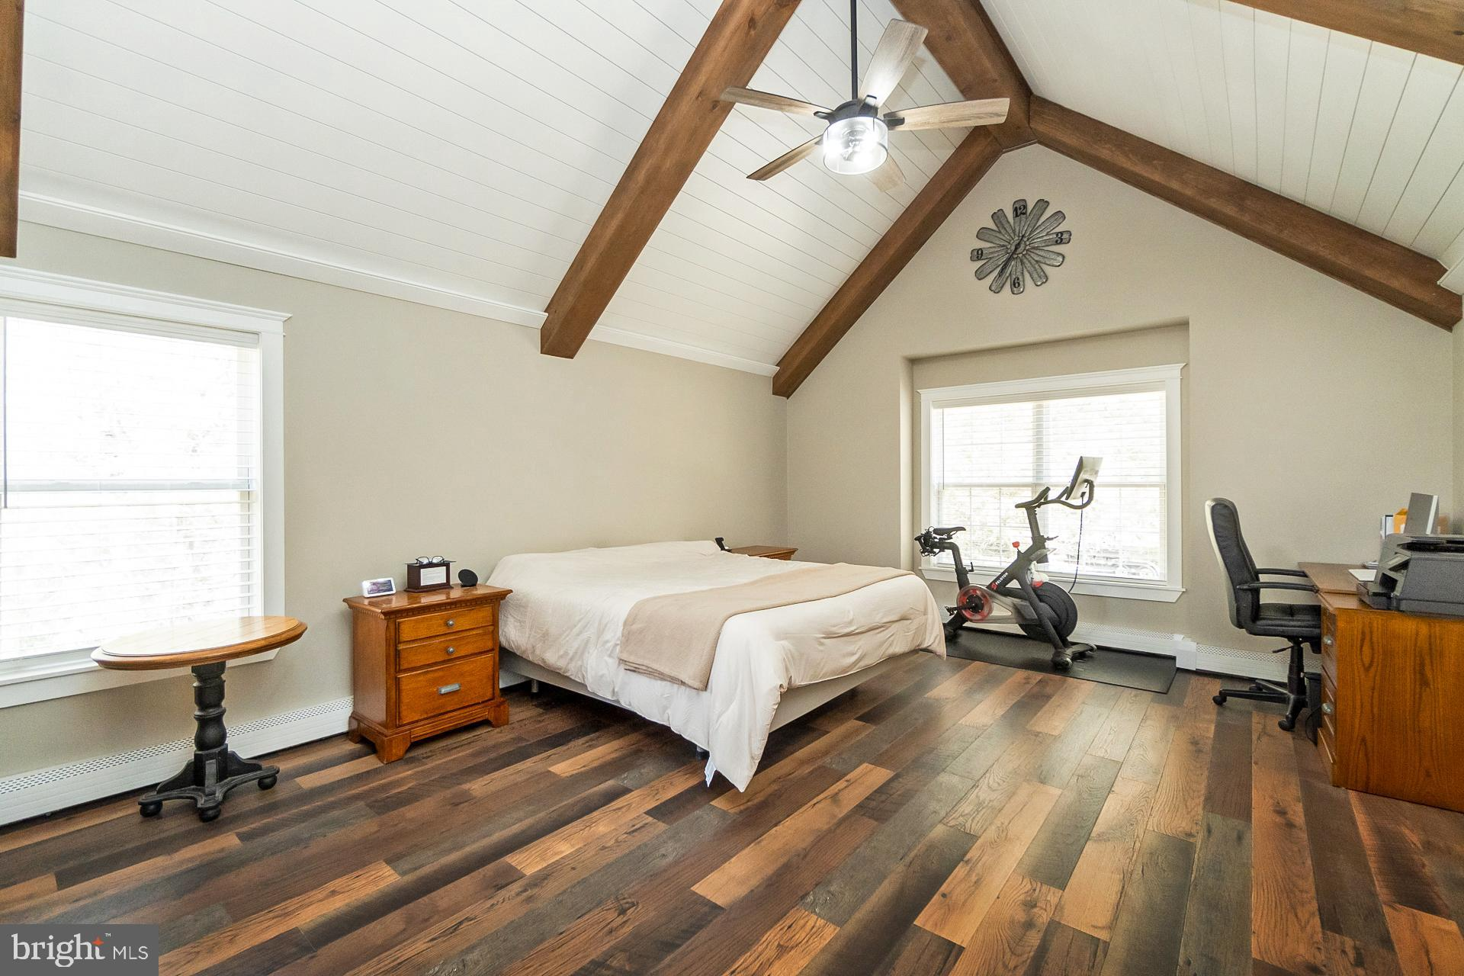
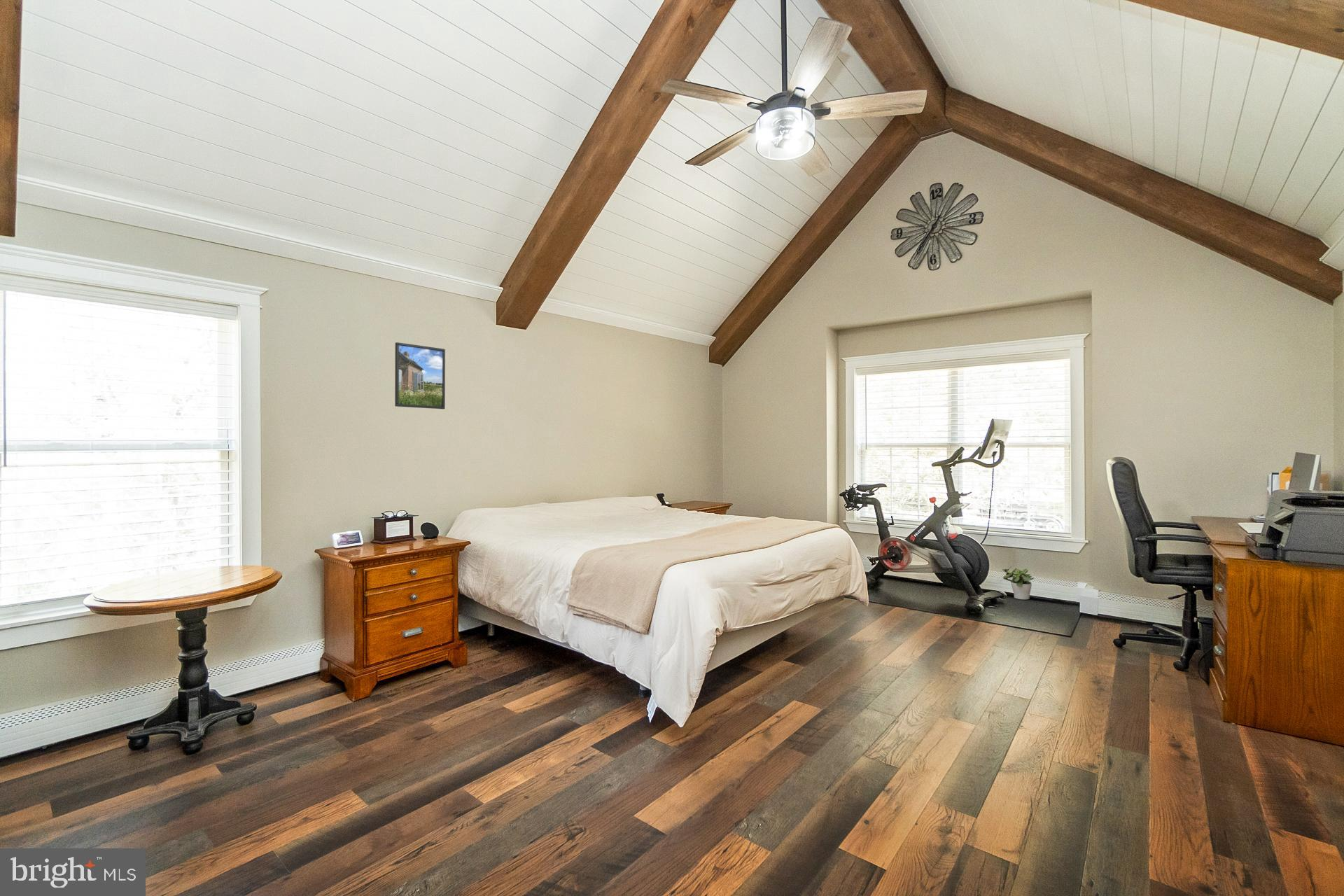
+ potted plant (1016, 582)
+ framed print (421, 377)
